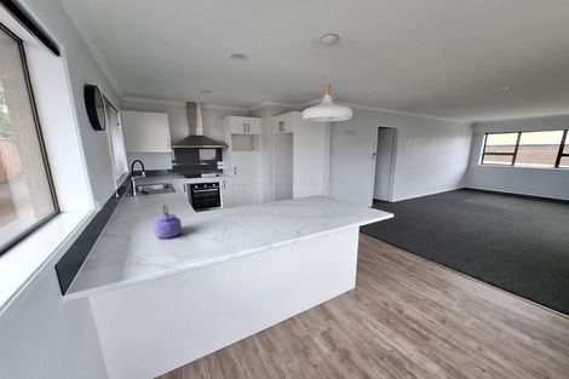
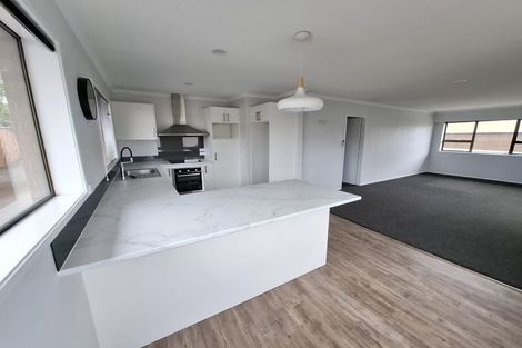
- kettle (167, 220)
